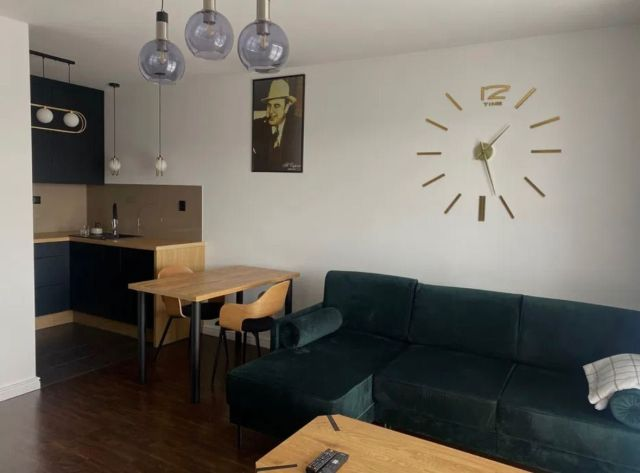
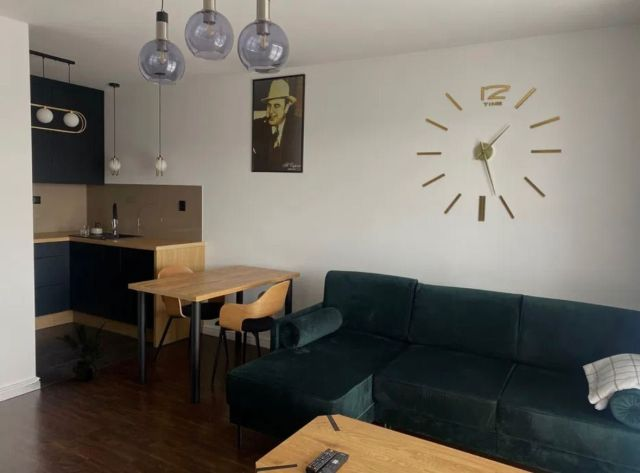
+ potted plant (88, 352)
